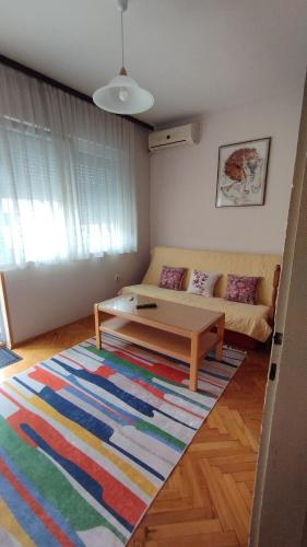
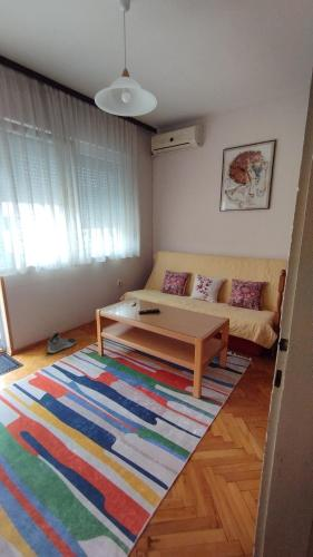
+ sneaker (61, 340)
